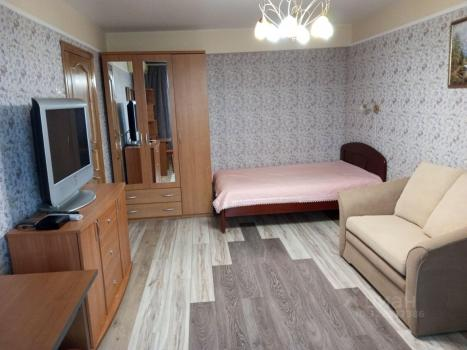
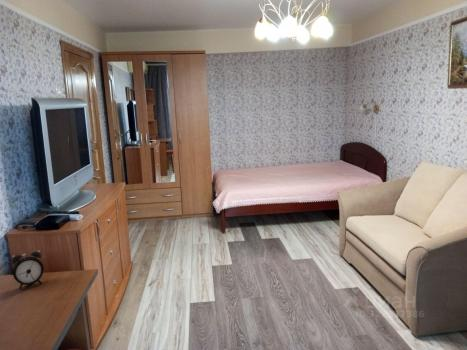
+ alarm clock (28, 269)
